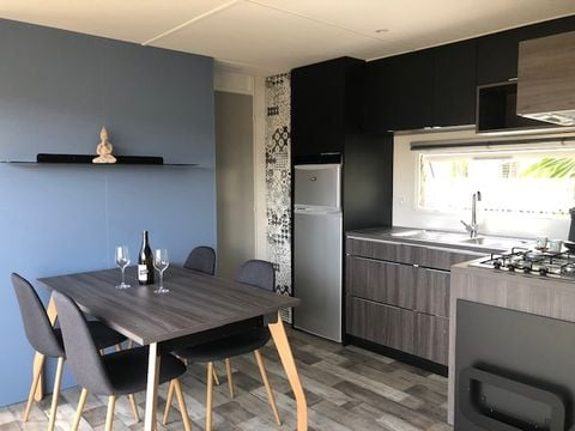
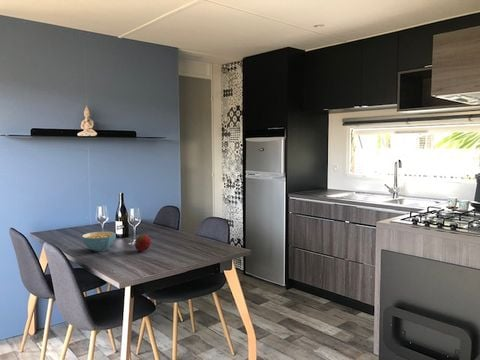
+ fruit (142, 243)
+ cereal bowl (99, 242)
